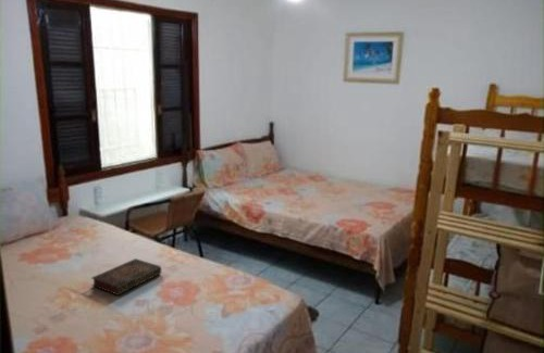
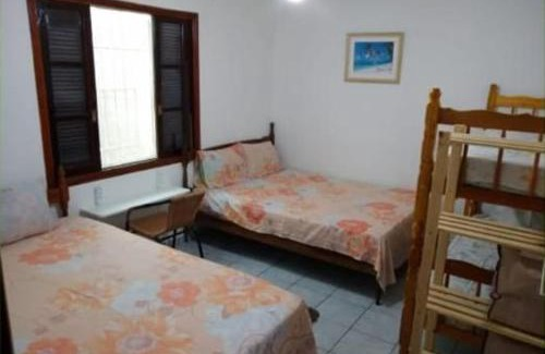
- book (127, 275)
